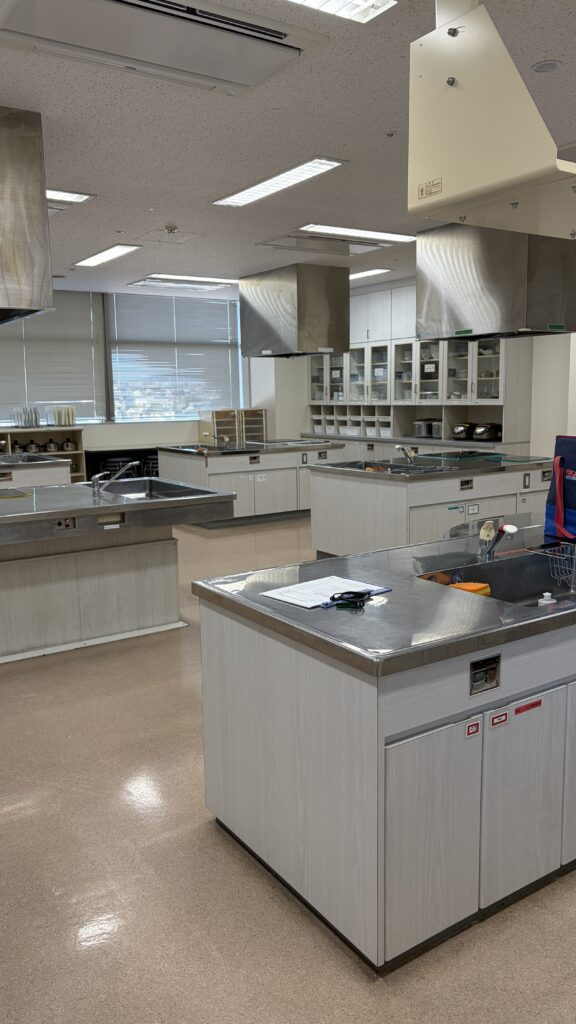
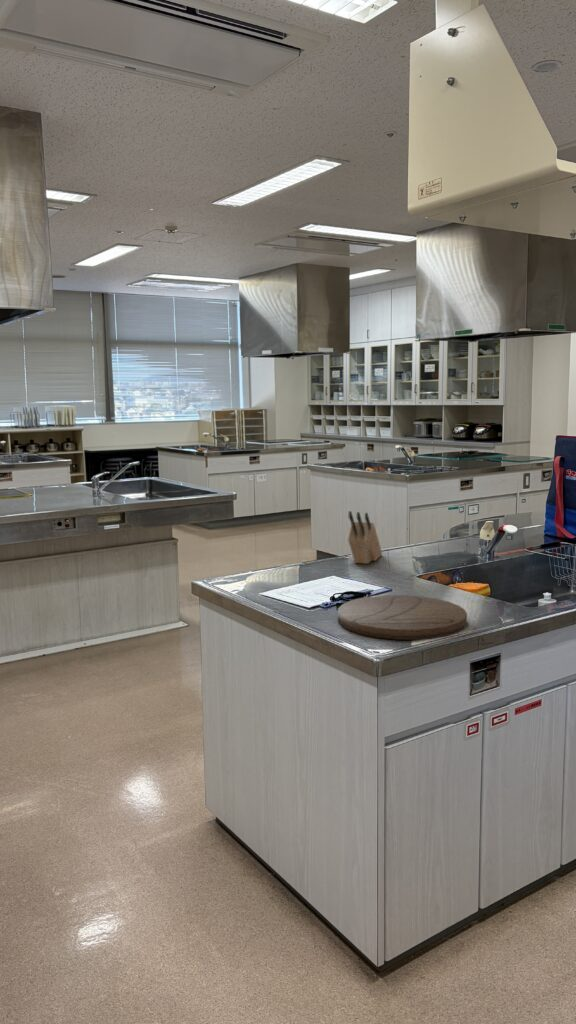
+ cutting board (401, 615)
+ knife block (364, 534)
